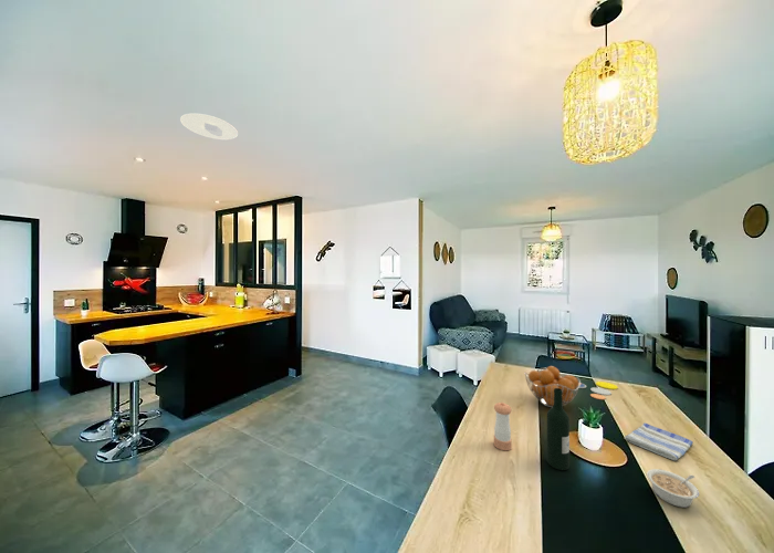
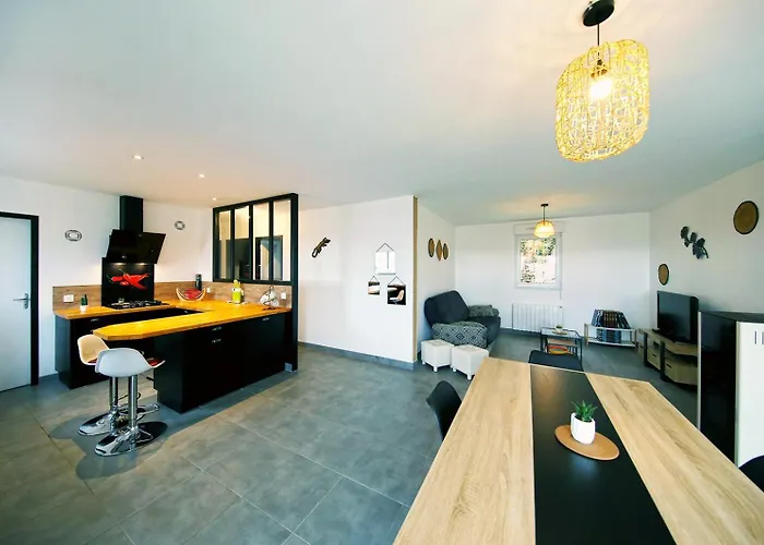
- pepper shaker (502, 424)
- wine bottle (557, 426)
- recessed light (210, 125)
- dish towel (658, 439)
- fruit basket (551, 386)
- legume (671, 487)
- plate (590, 388)
